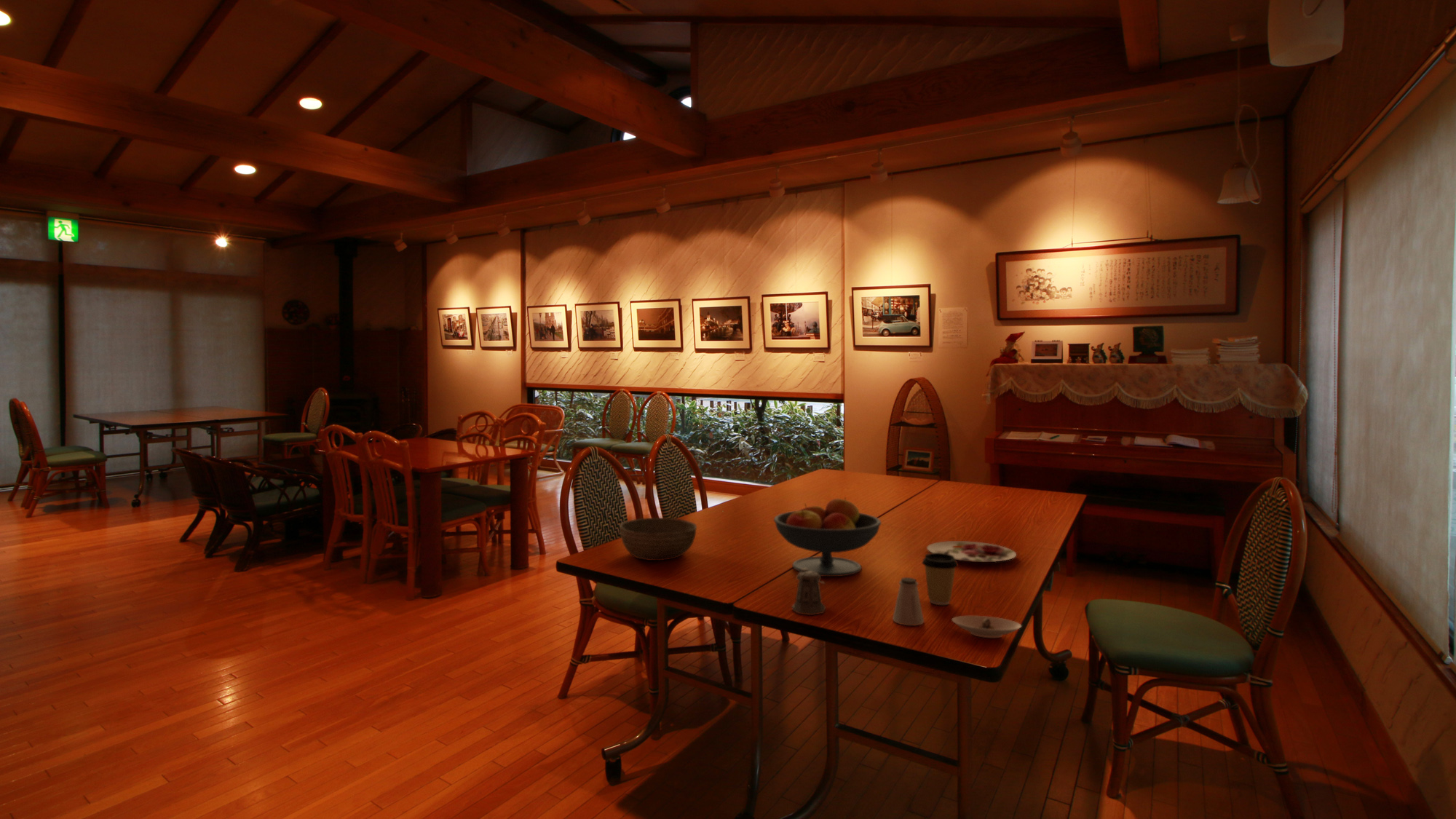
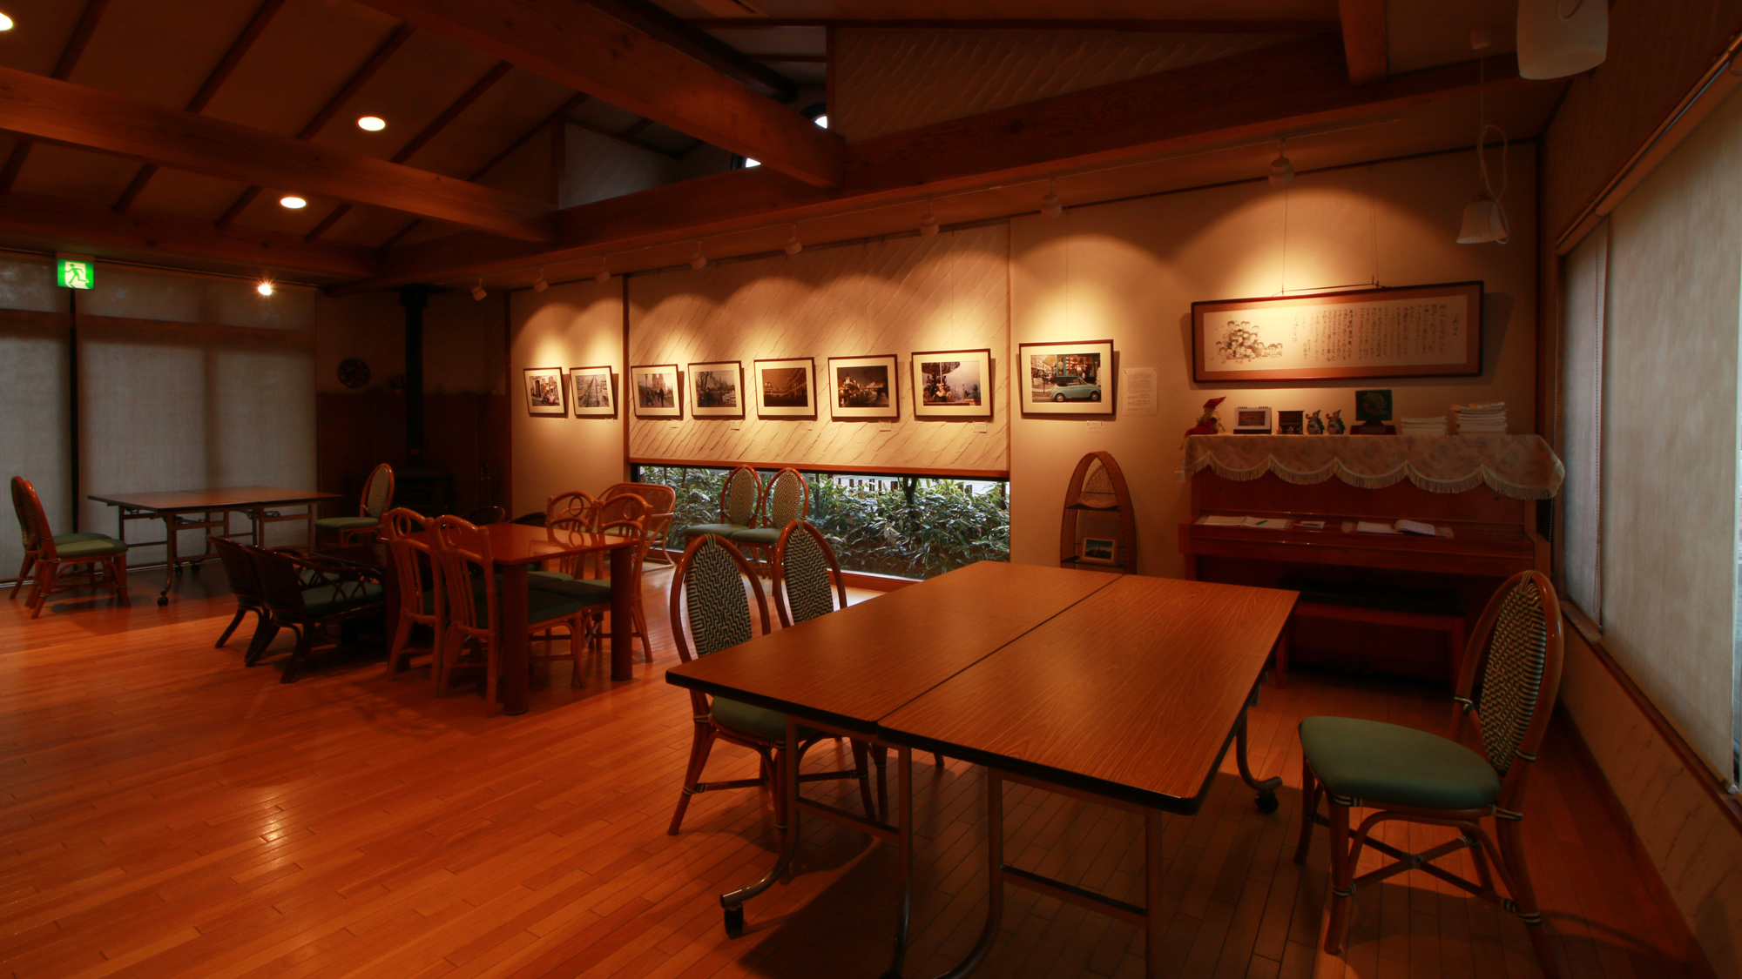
- plate (970, 550)
- coffee cup (939, 579)
- pepper shaker (810, 590)
- saucer (986, 627)
- fruit bowl (826, 534)
- bowl (658, 539)
- saltshaker (908, 600)
